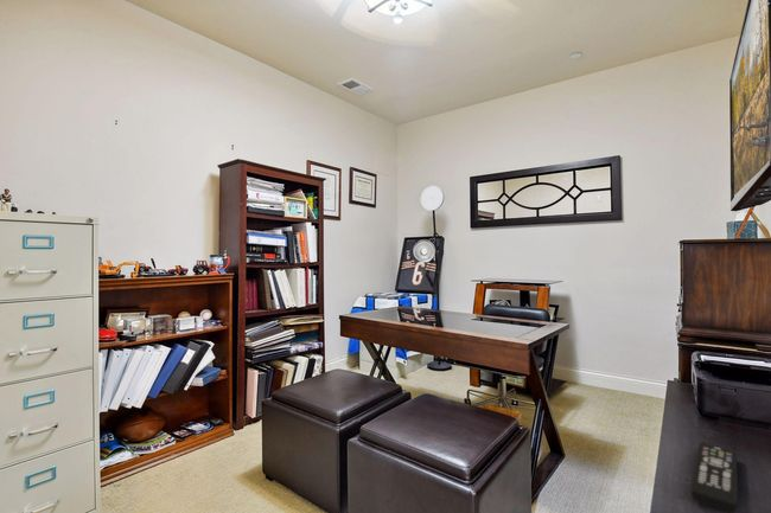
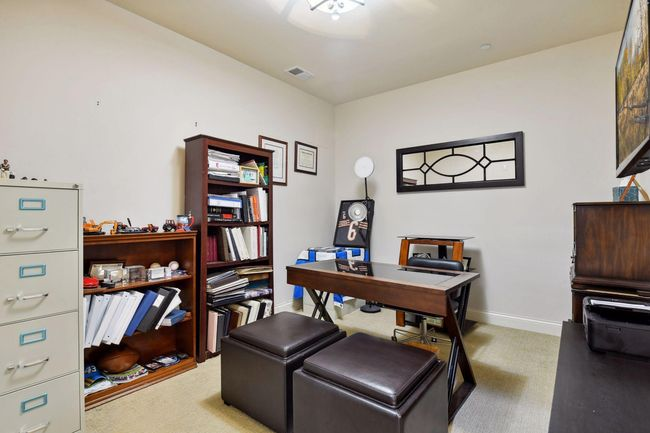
- remote control (715, 473)
